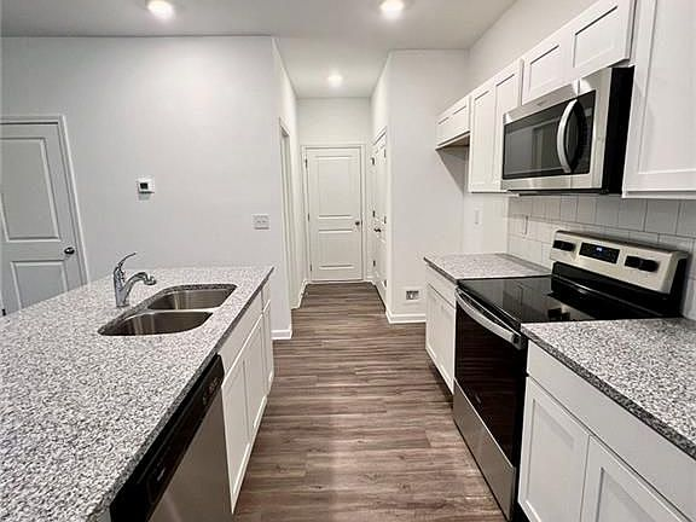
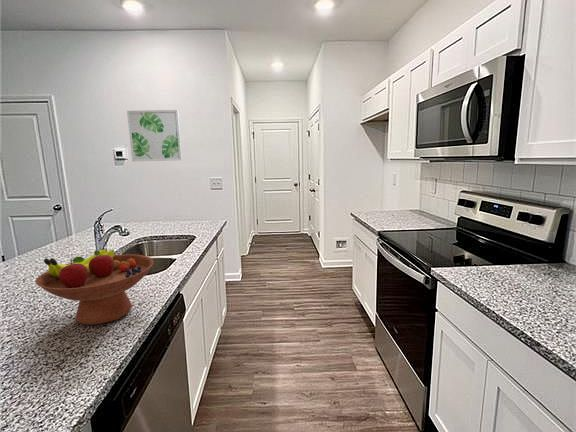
+ fruit bowl (101, 282)
+ wall art (155, 136)
